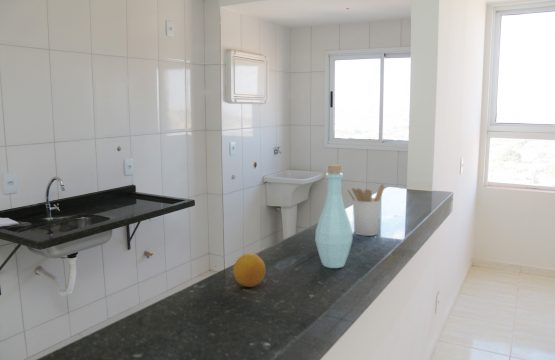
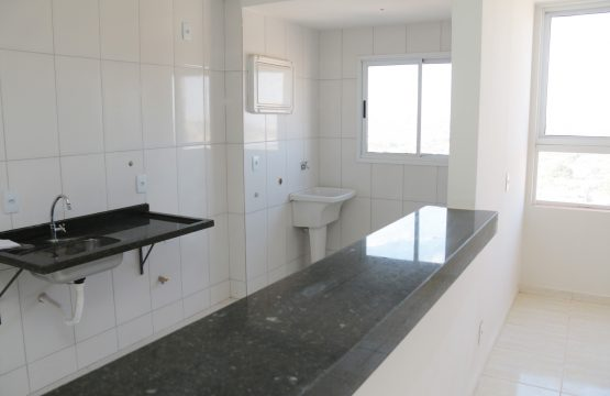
- fruit (249, 270)
- utensil holder (364, 209)
- bottle (334, 215)
